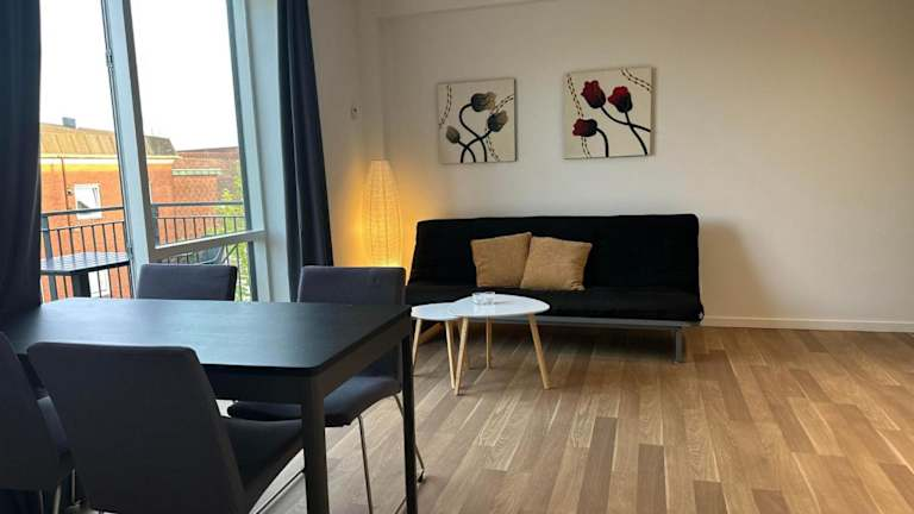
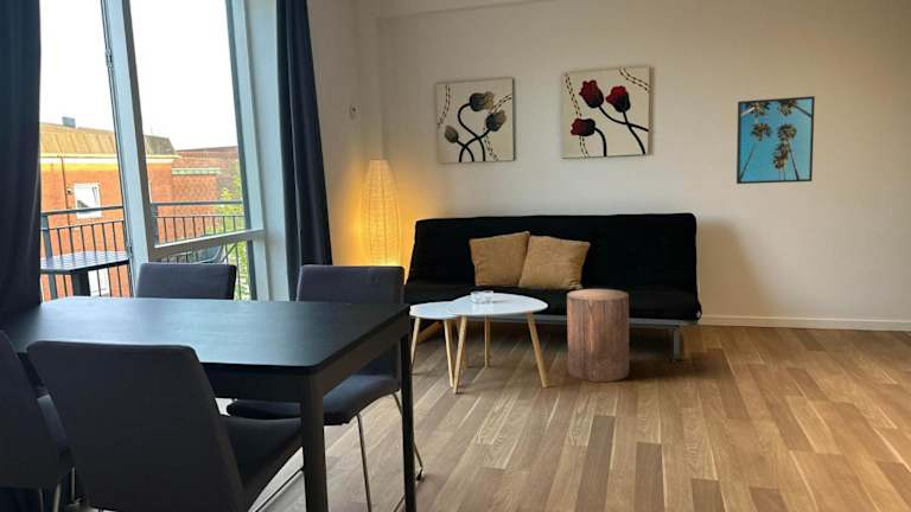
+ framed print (773, 141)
+ stool (598, 333)
